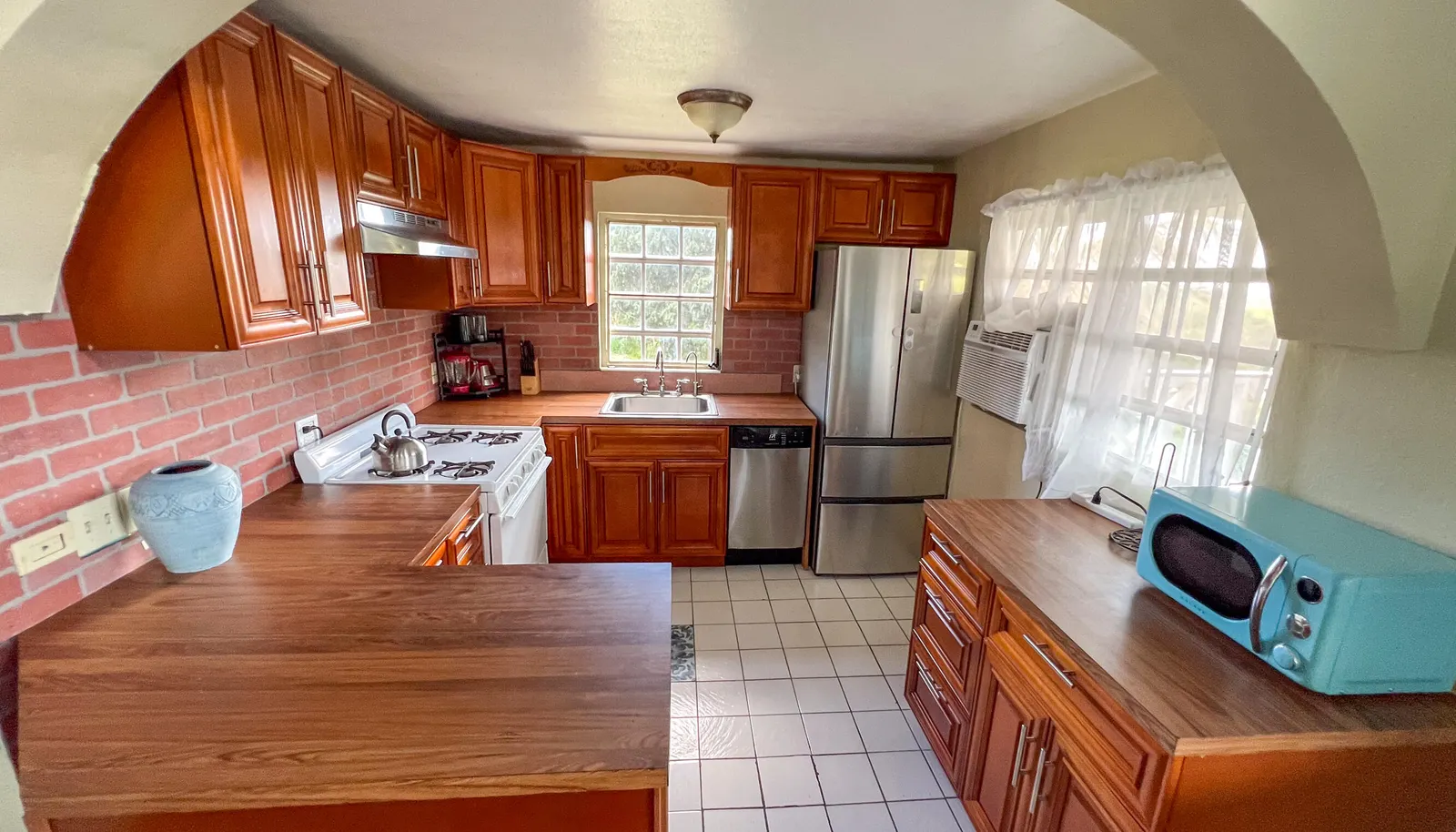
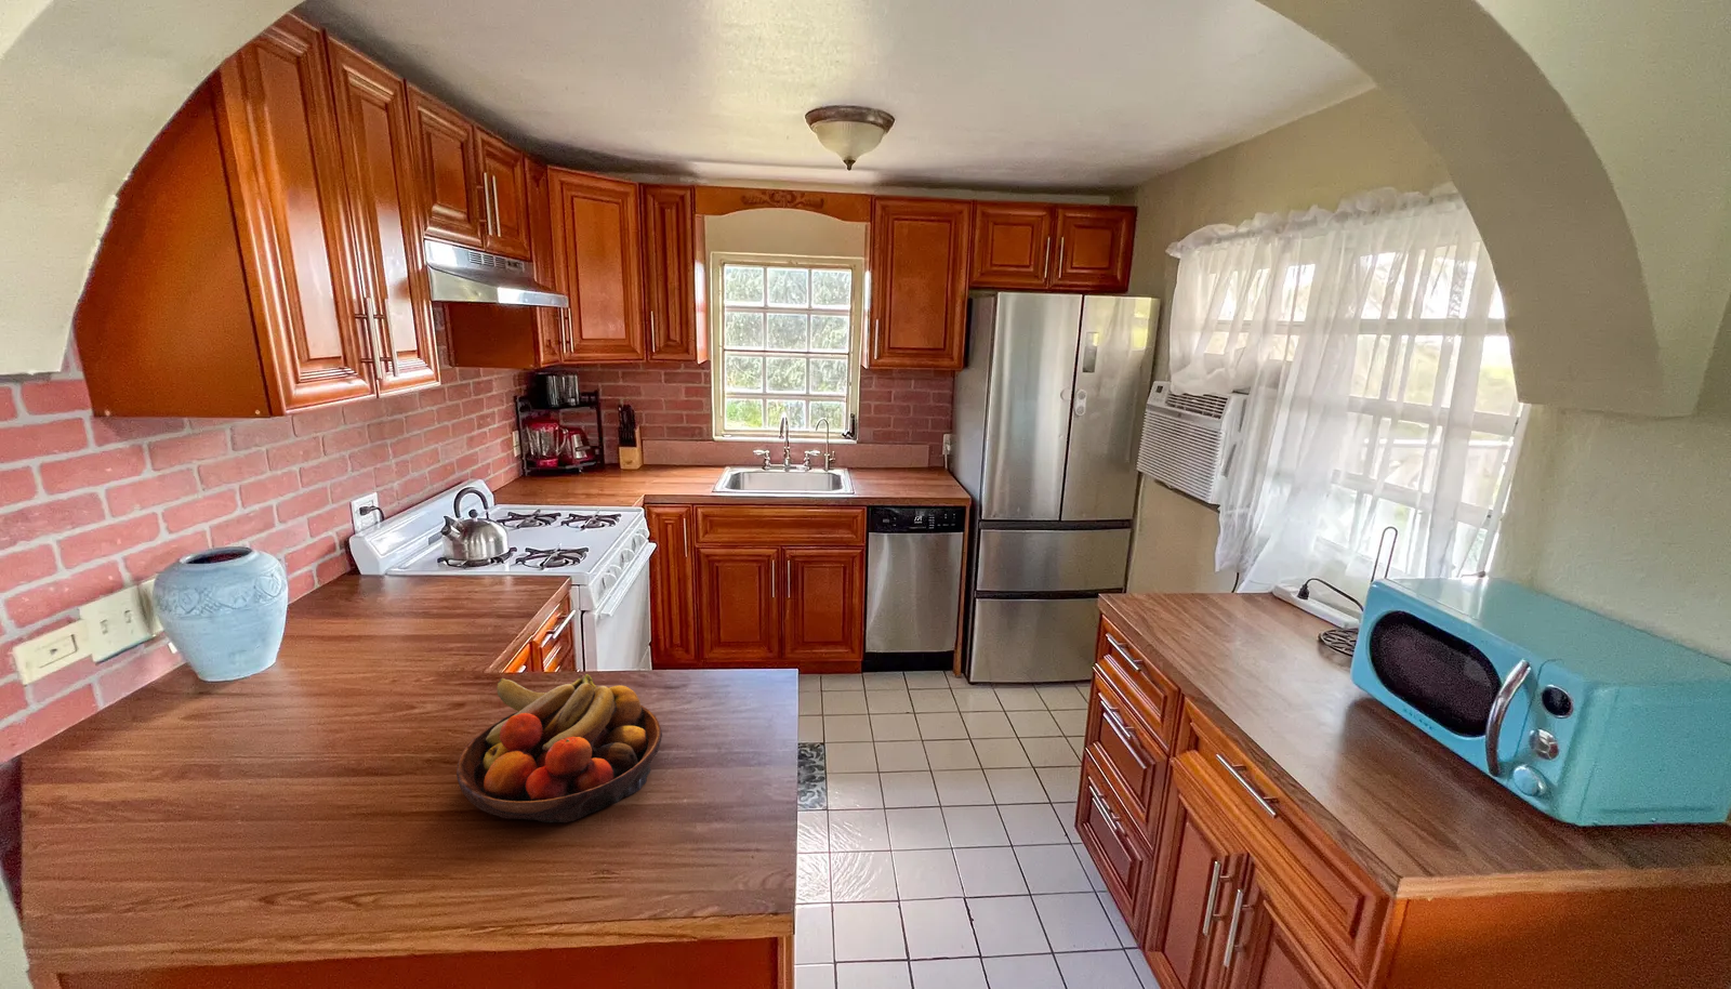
+ fruit bowl (561, 736)
